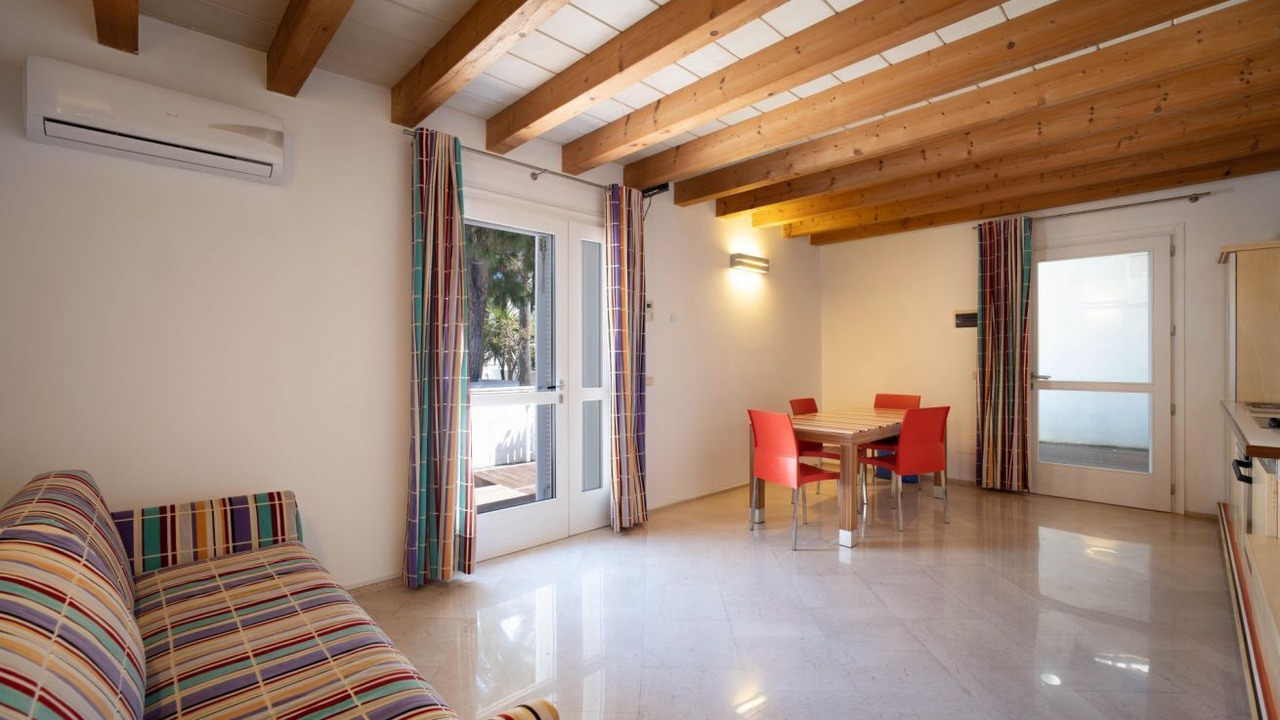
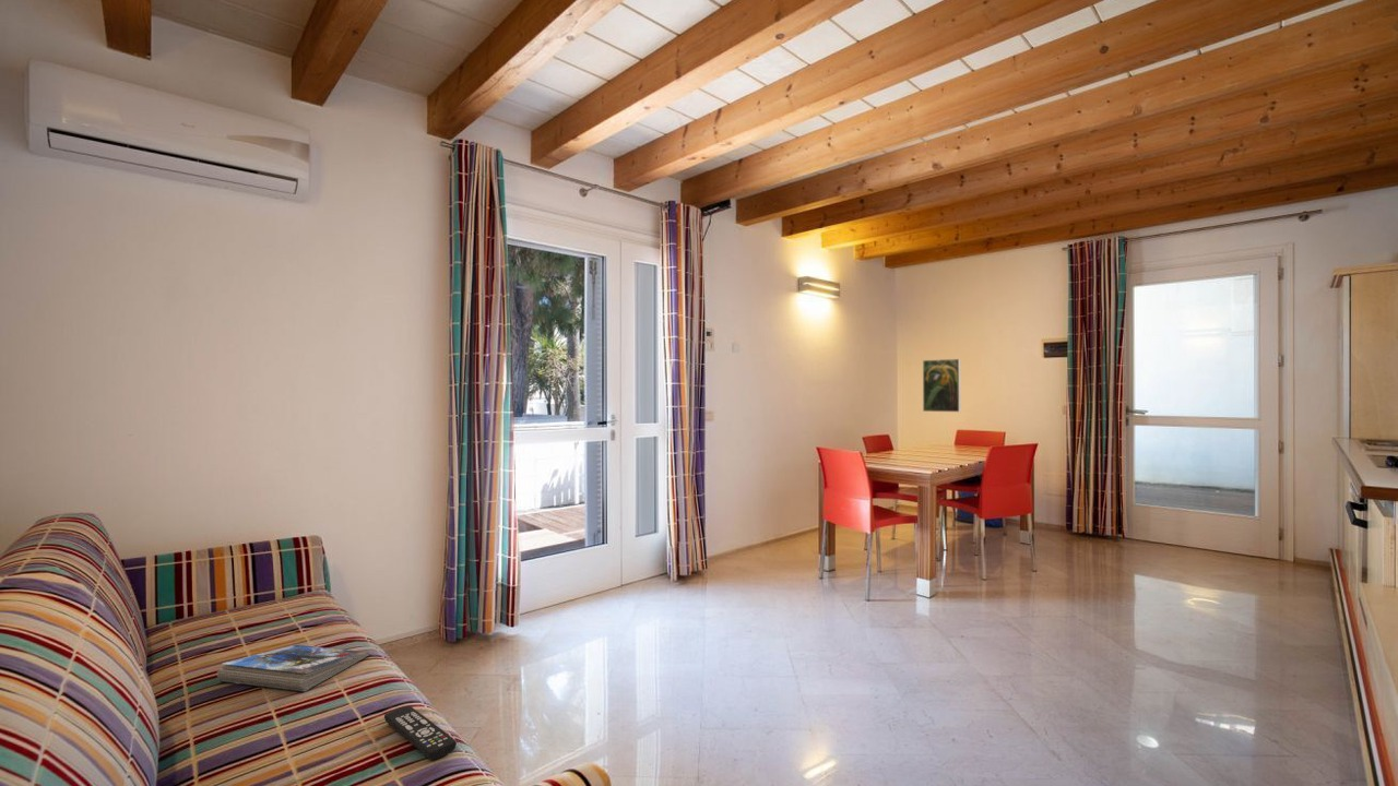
+ remote control (418, 731)
+ magazine (297, 659)
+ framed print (940, 385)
